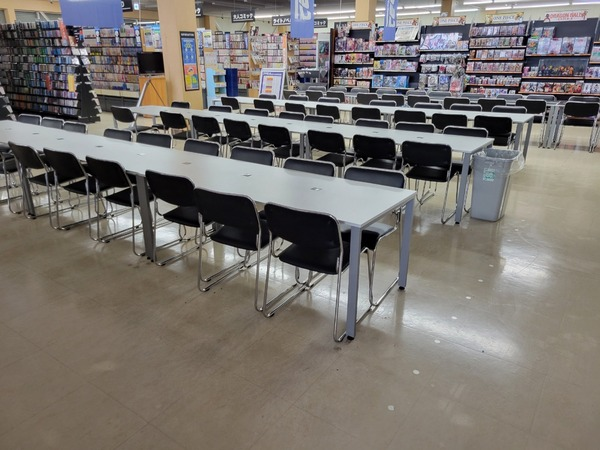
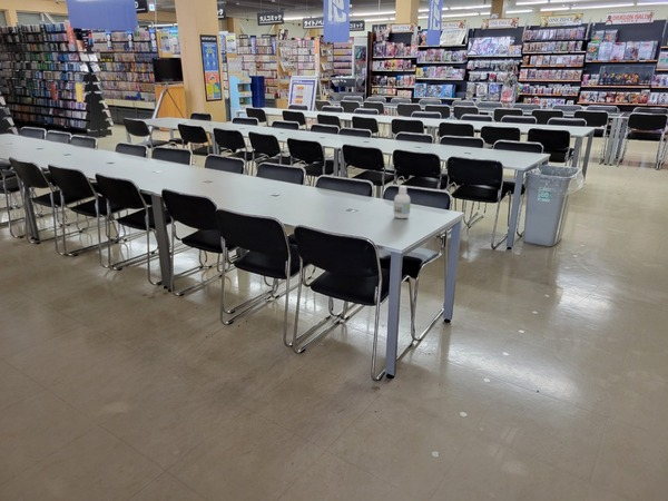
+ bottle (402, 202)
